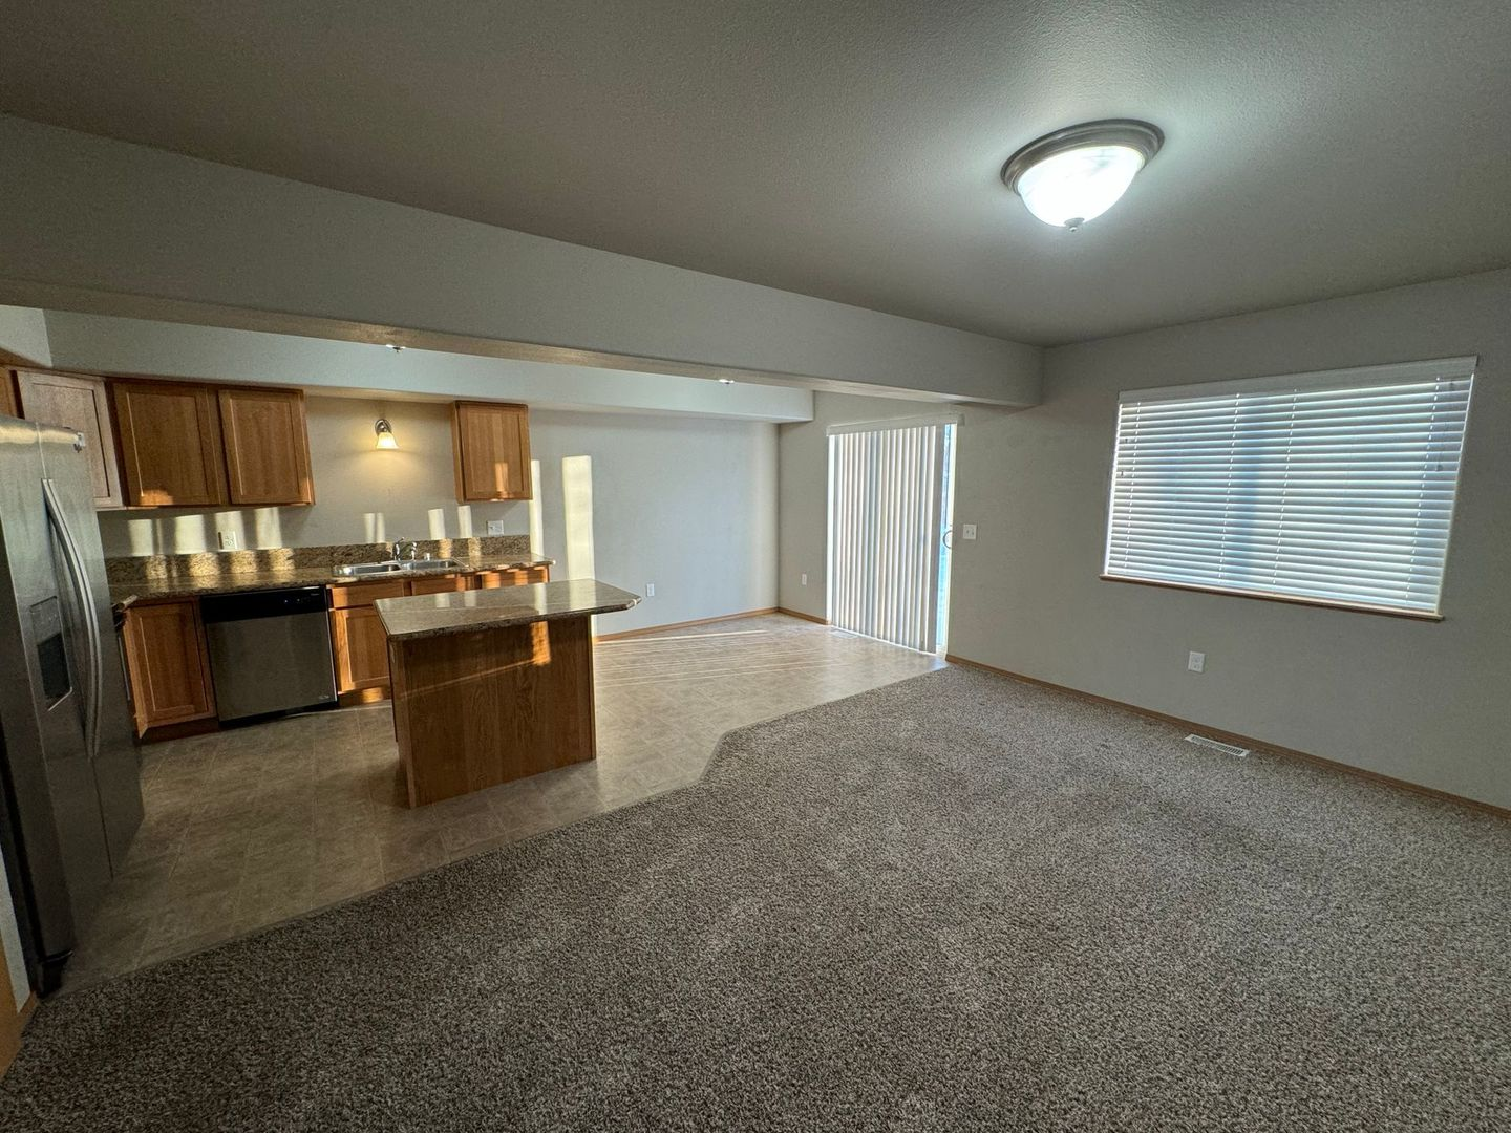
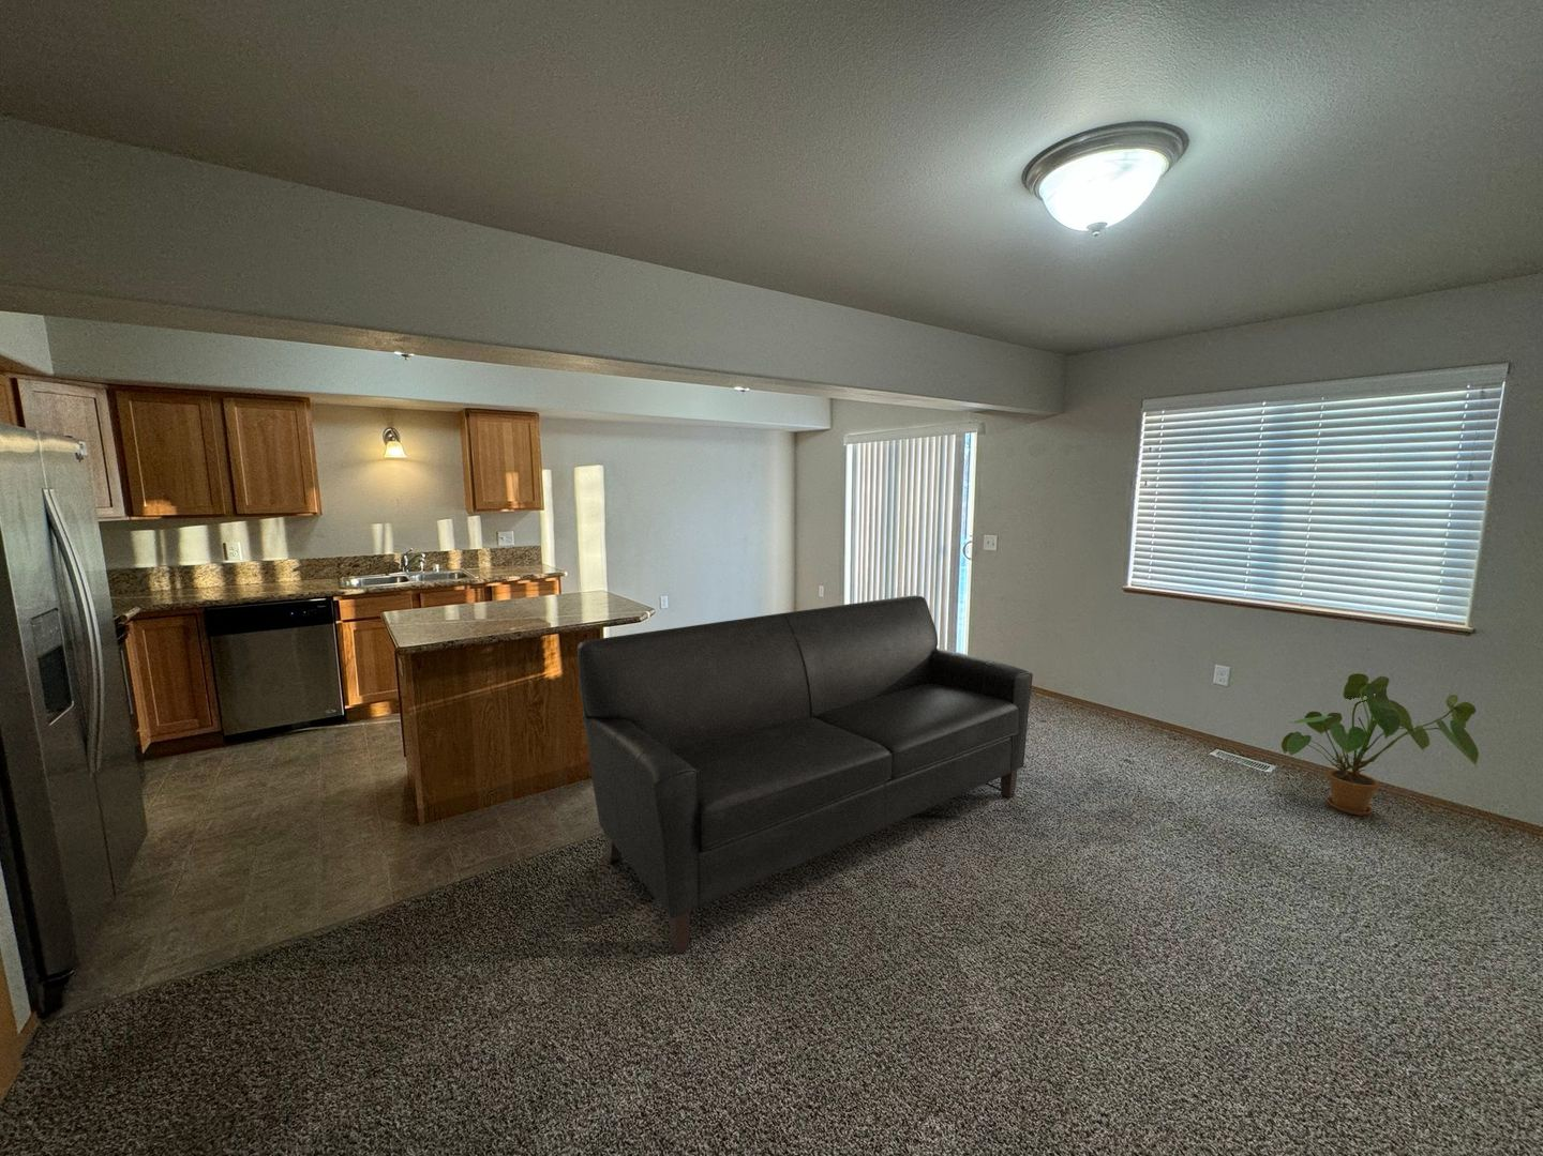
+ house plant (1374, 743)
+ sofa (830, 727)
